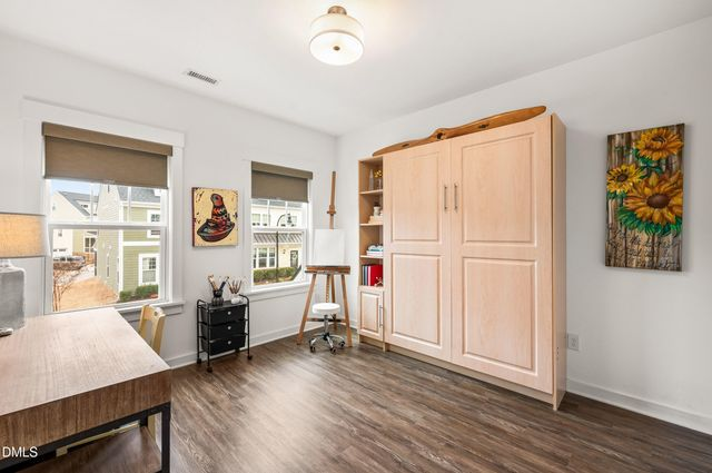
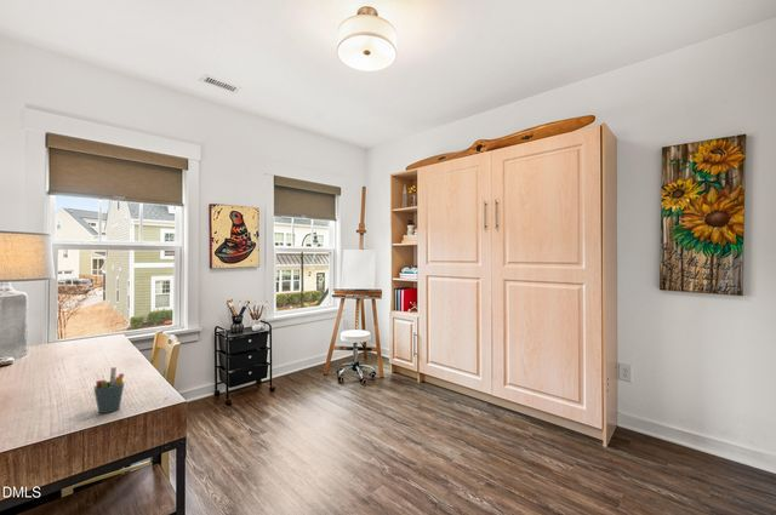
+ pen holder (109, 390)
